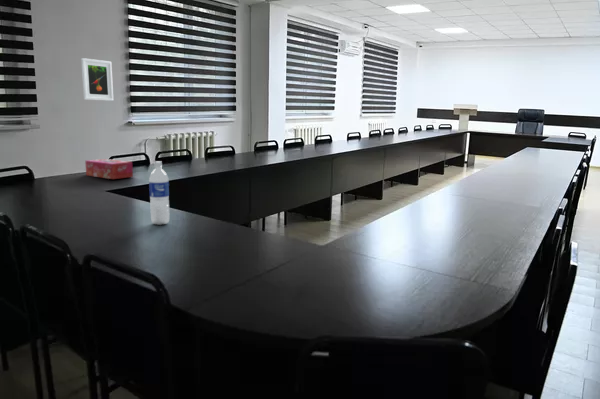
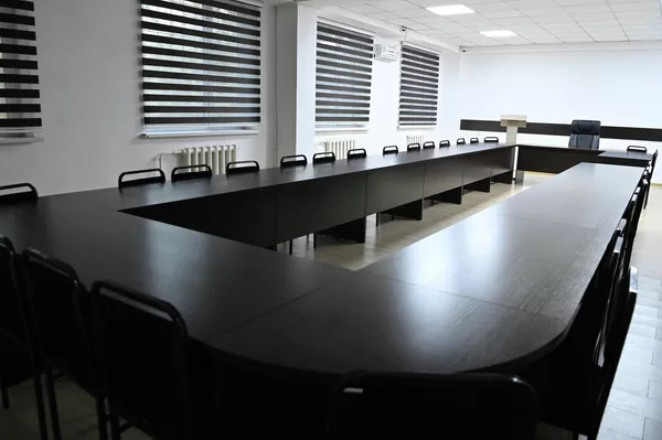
- water bottle (159, 192)
- tissue box (109, 168)
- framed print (97, 80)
